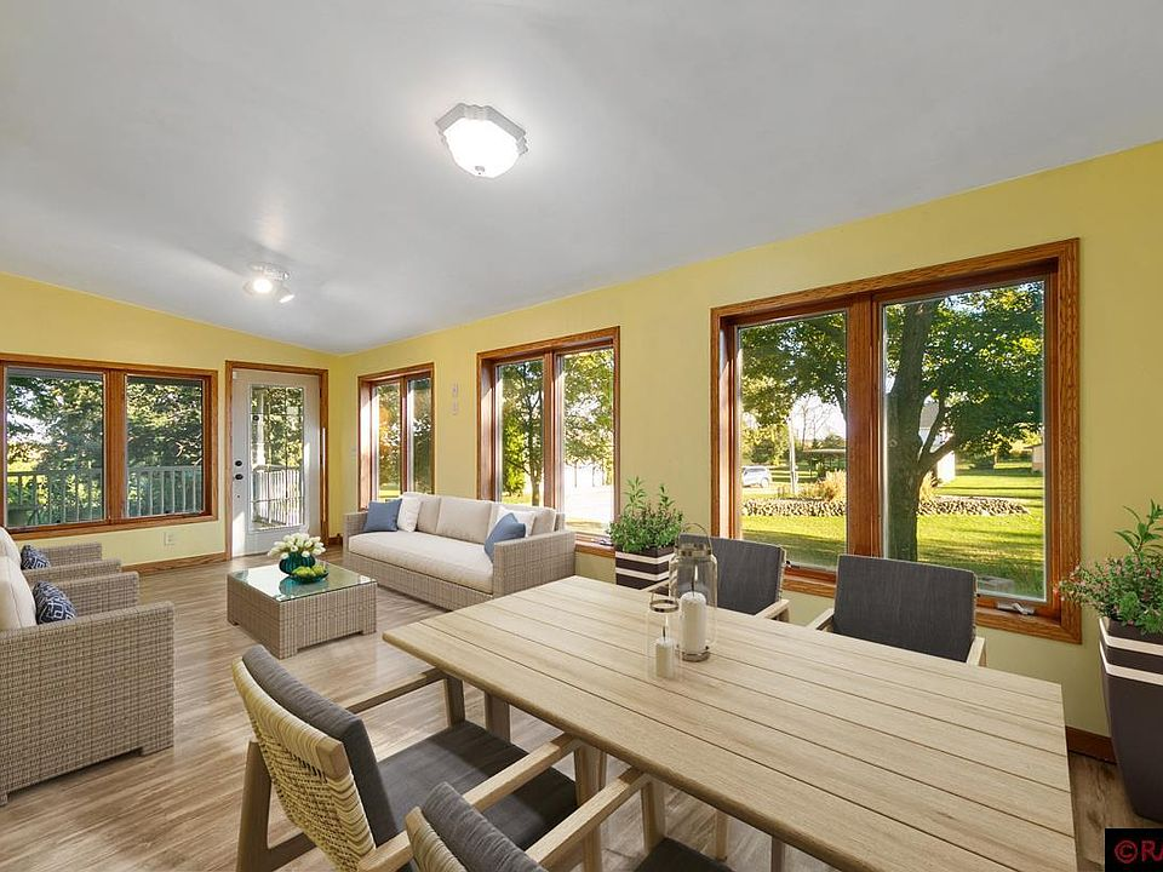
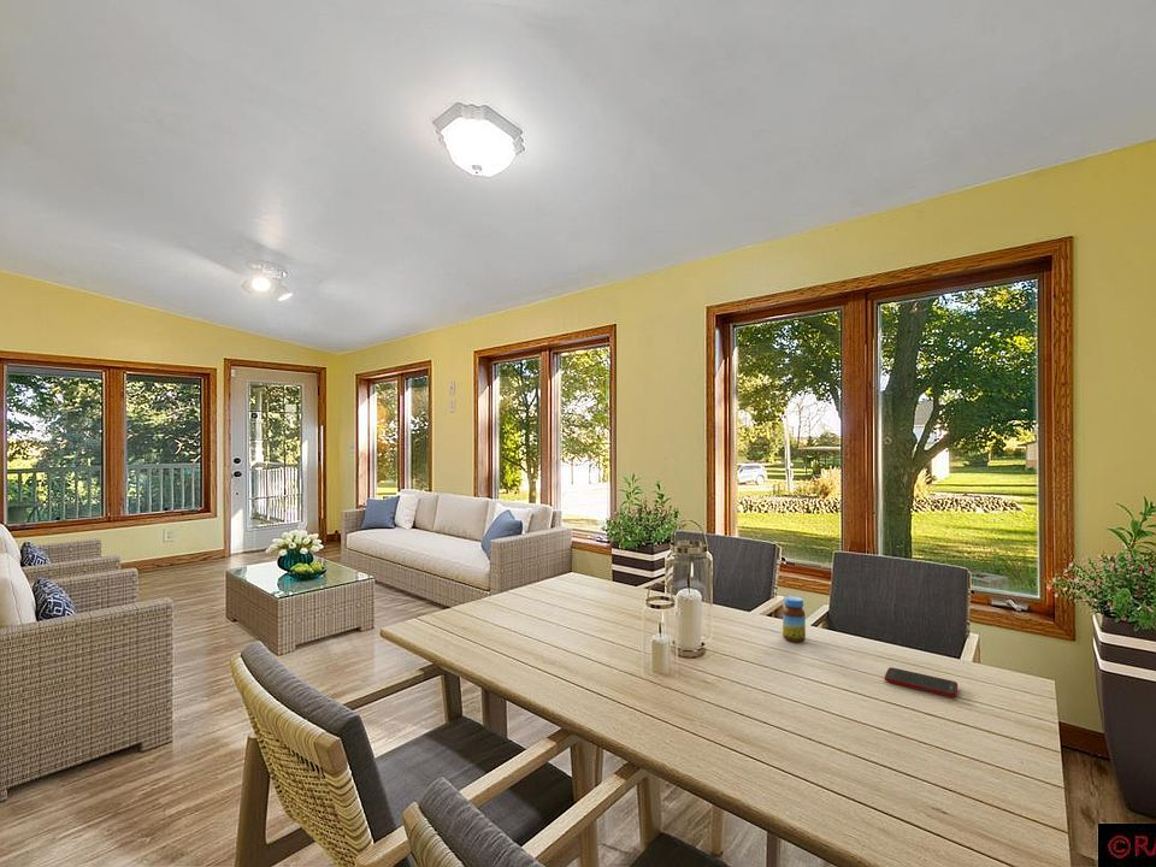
+ jar (794, 618)
+ cell phone (920, 682)
